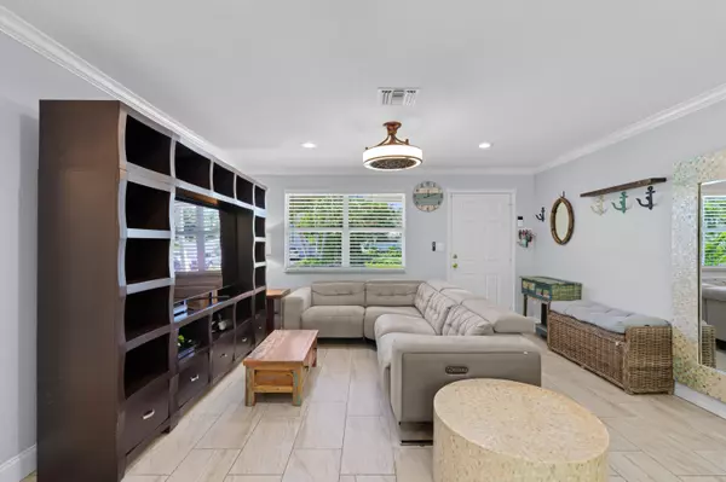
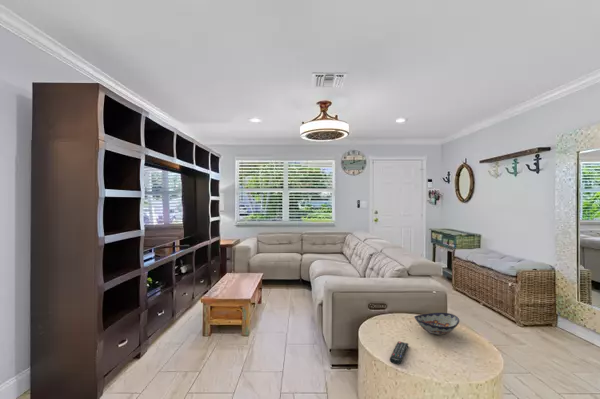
+ remote control (399, 352)
+ decorative bowl (436, 324)
